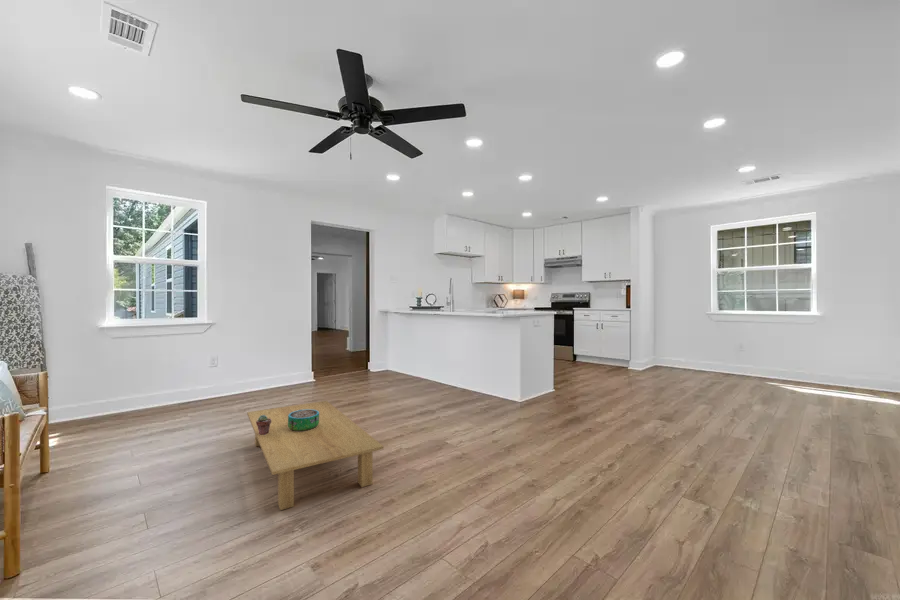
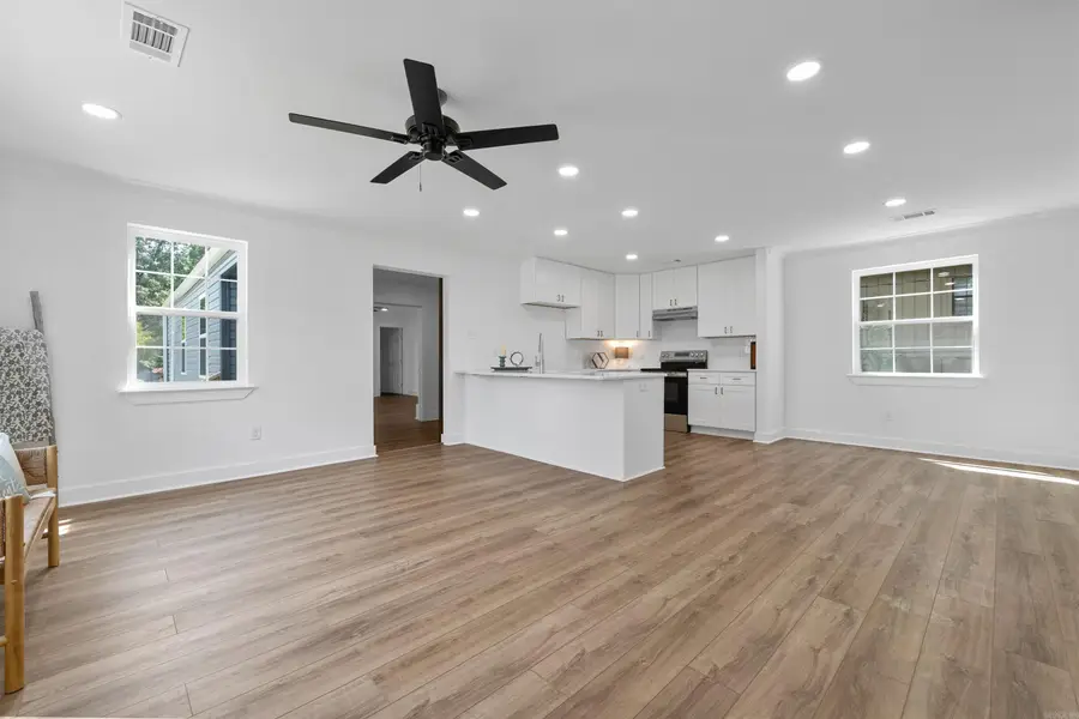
- decorative bowl (303, 419)
- potted succulent (263, 423)
- coffee table (306, 444)
